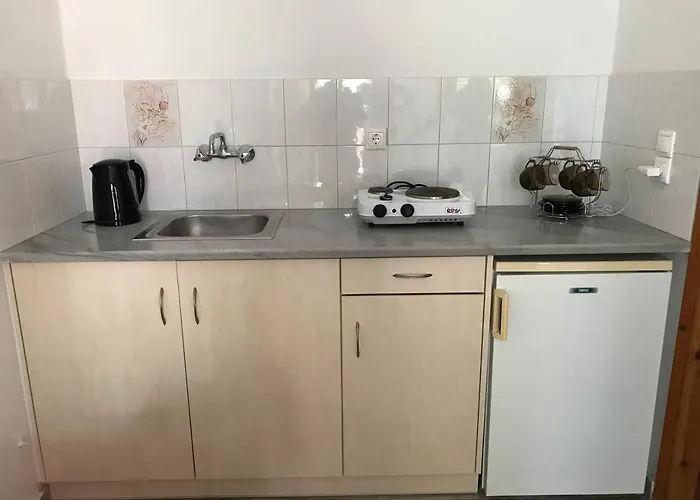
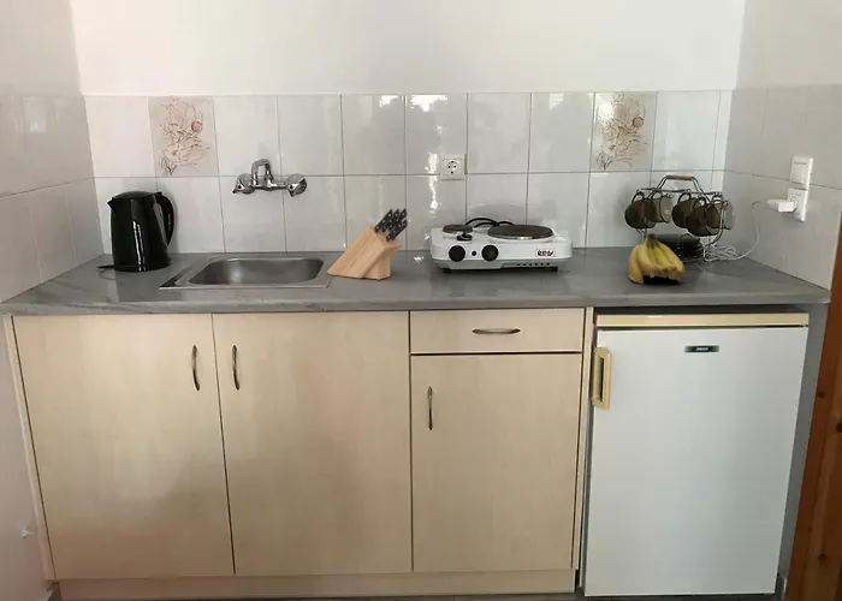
+ knife block (368, 242)
+ fruit (657, 258)
